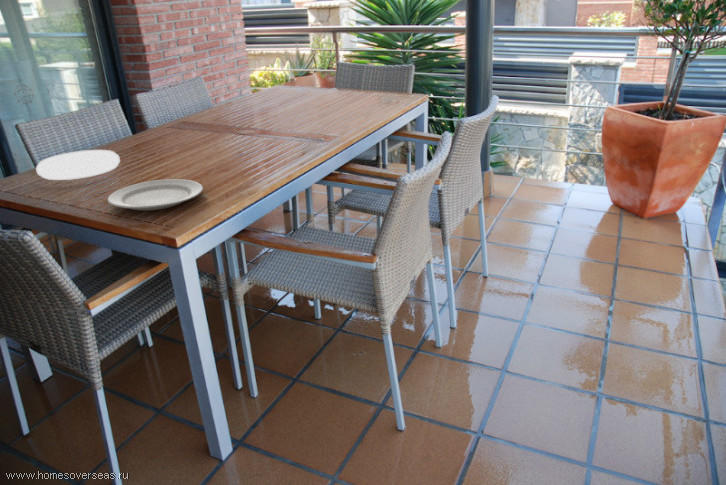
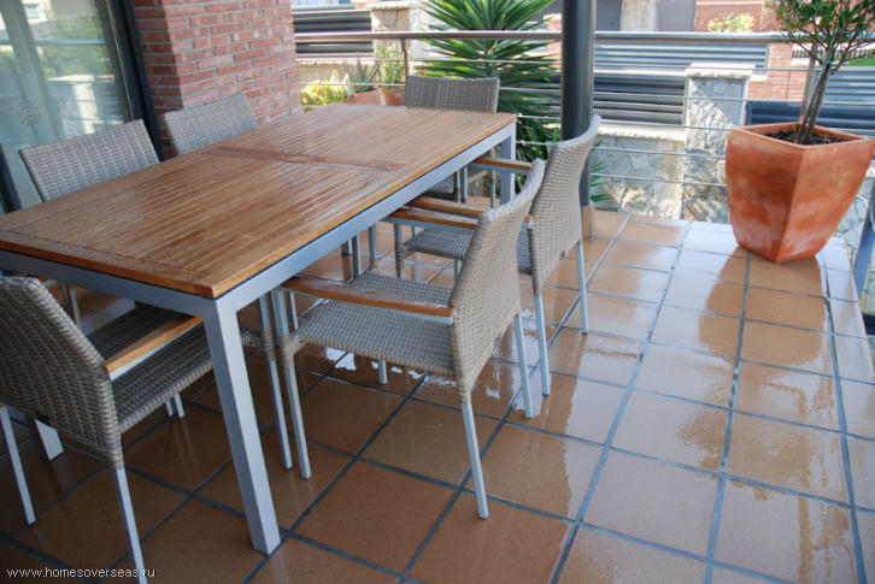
- chinaware (157, 196)
- plate (79, 164)
